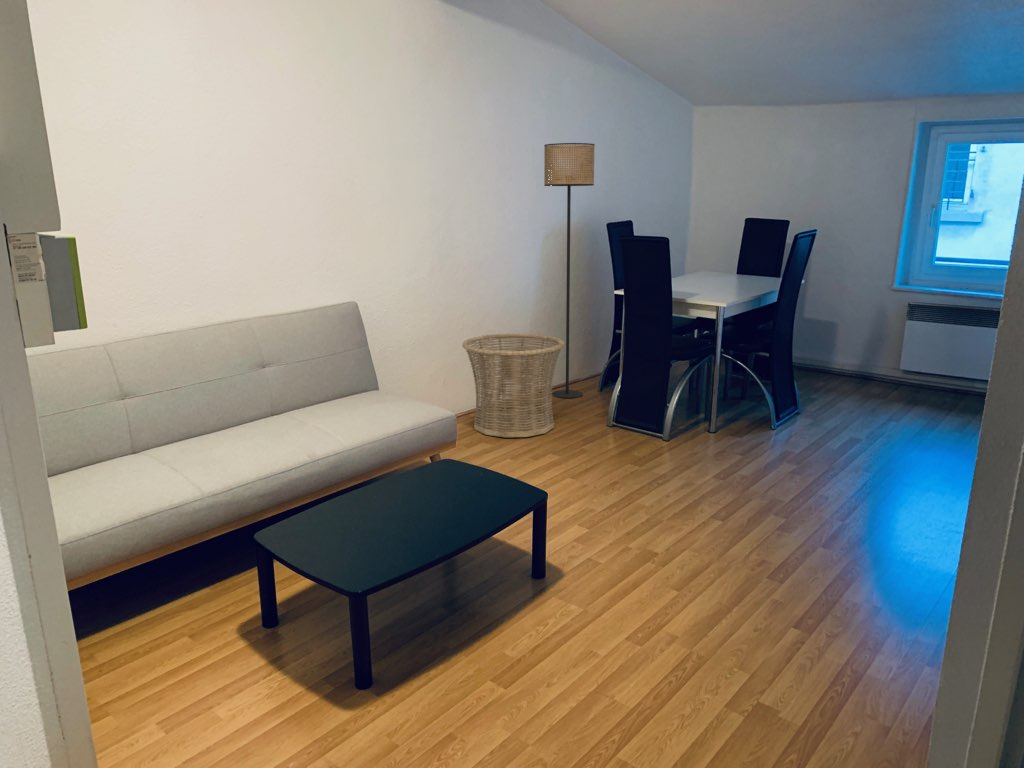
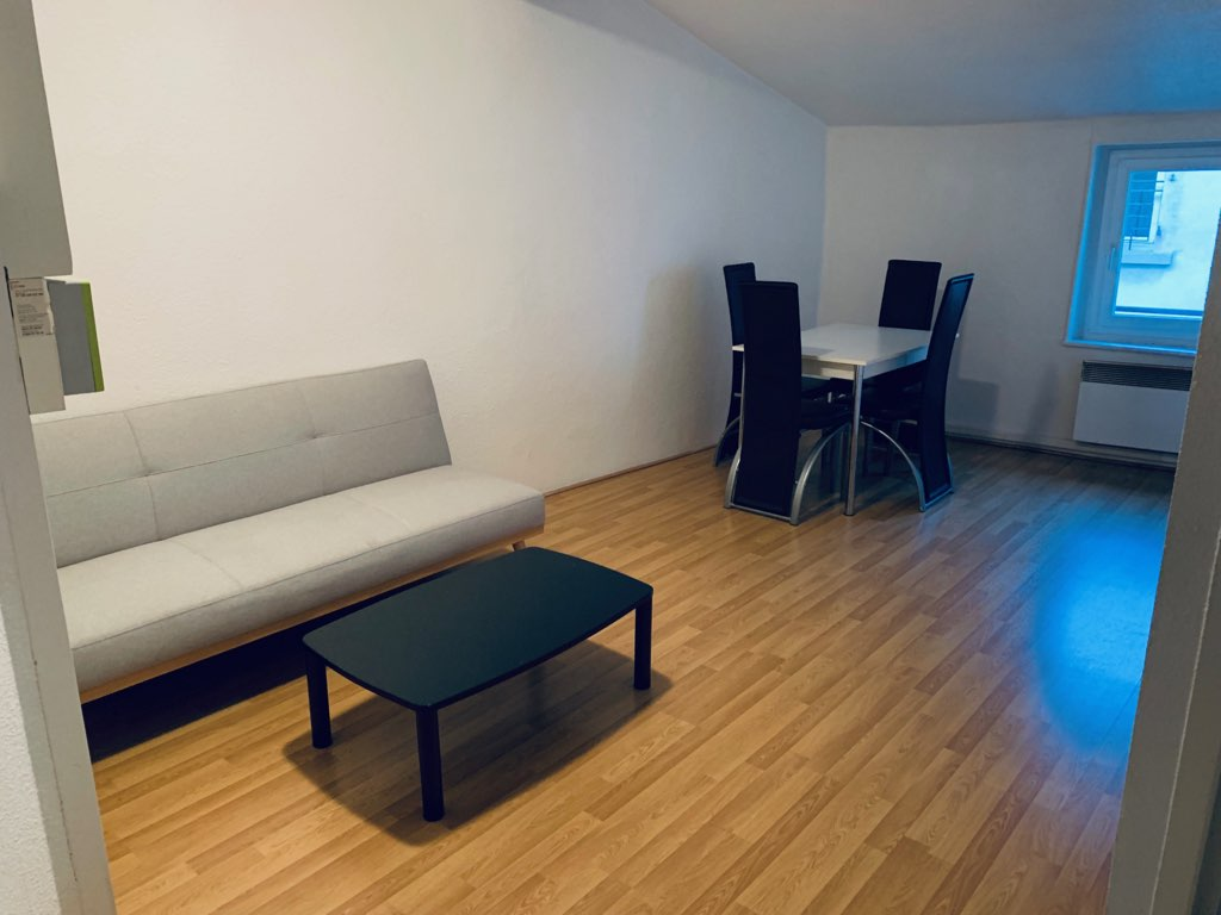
- basket (513, 383)
- floor lamp (568, 274)
